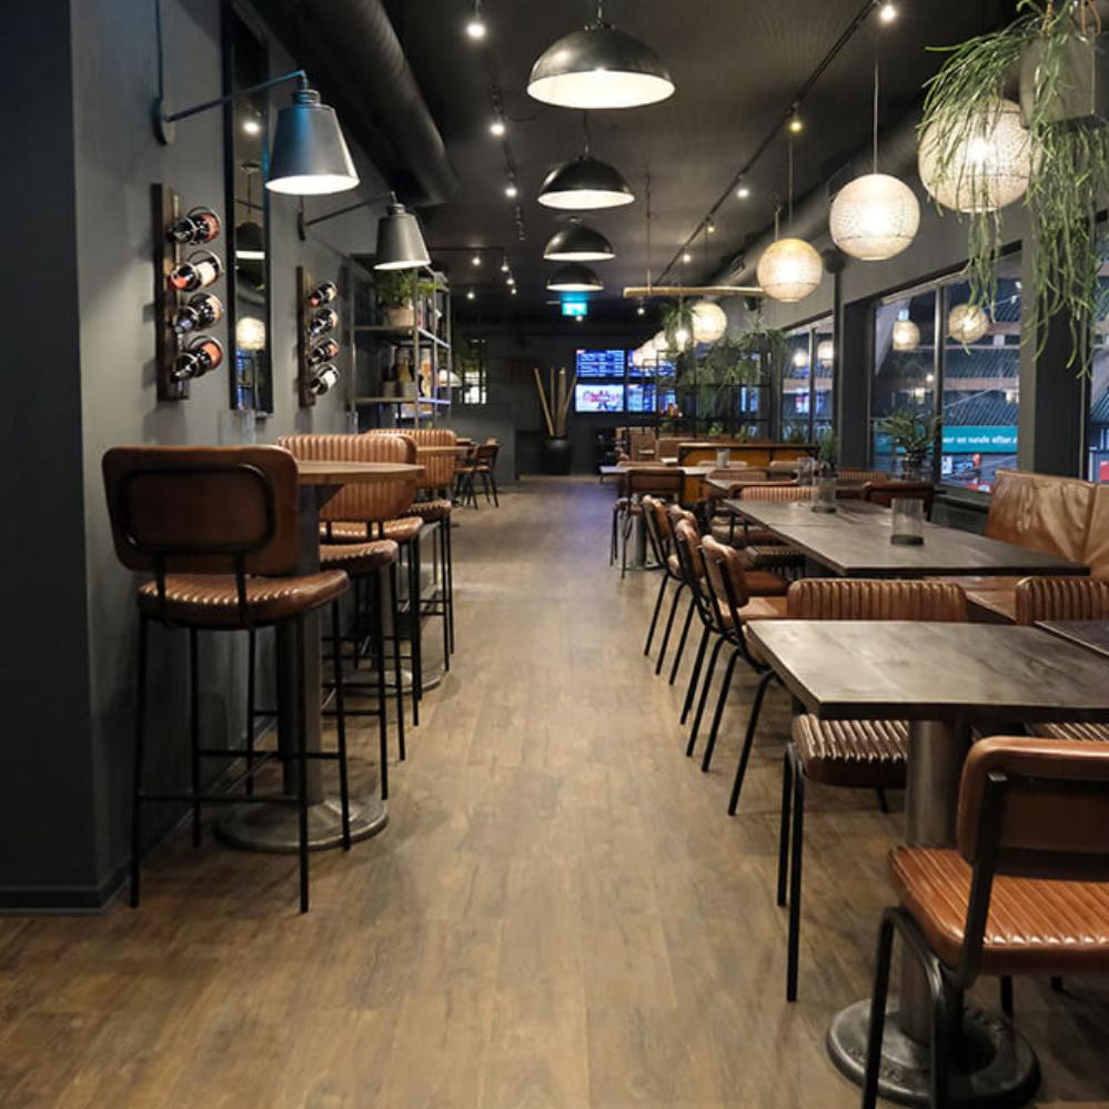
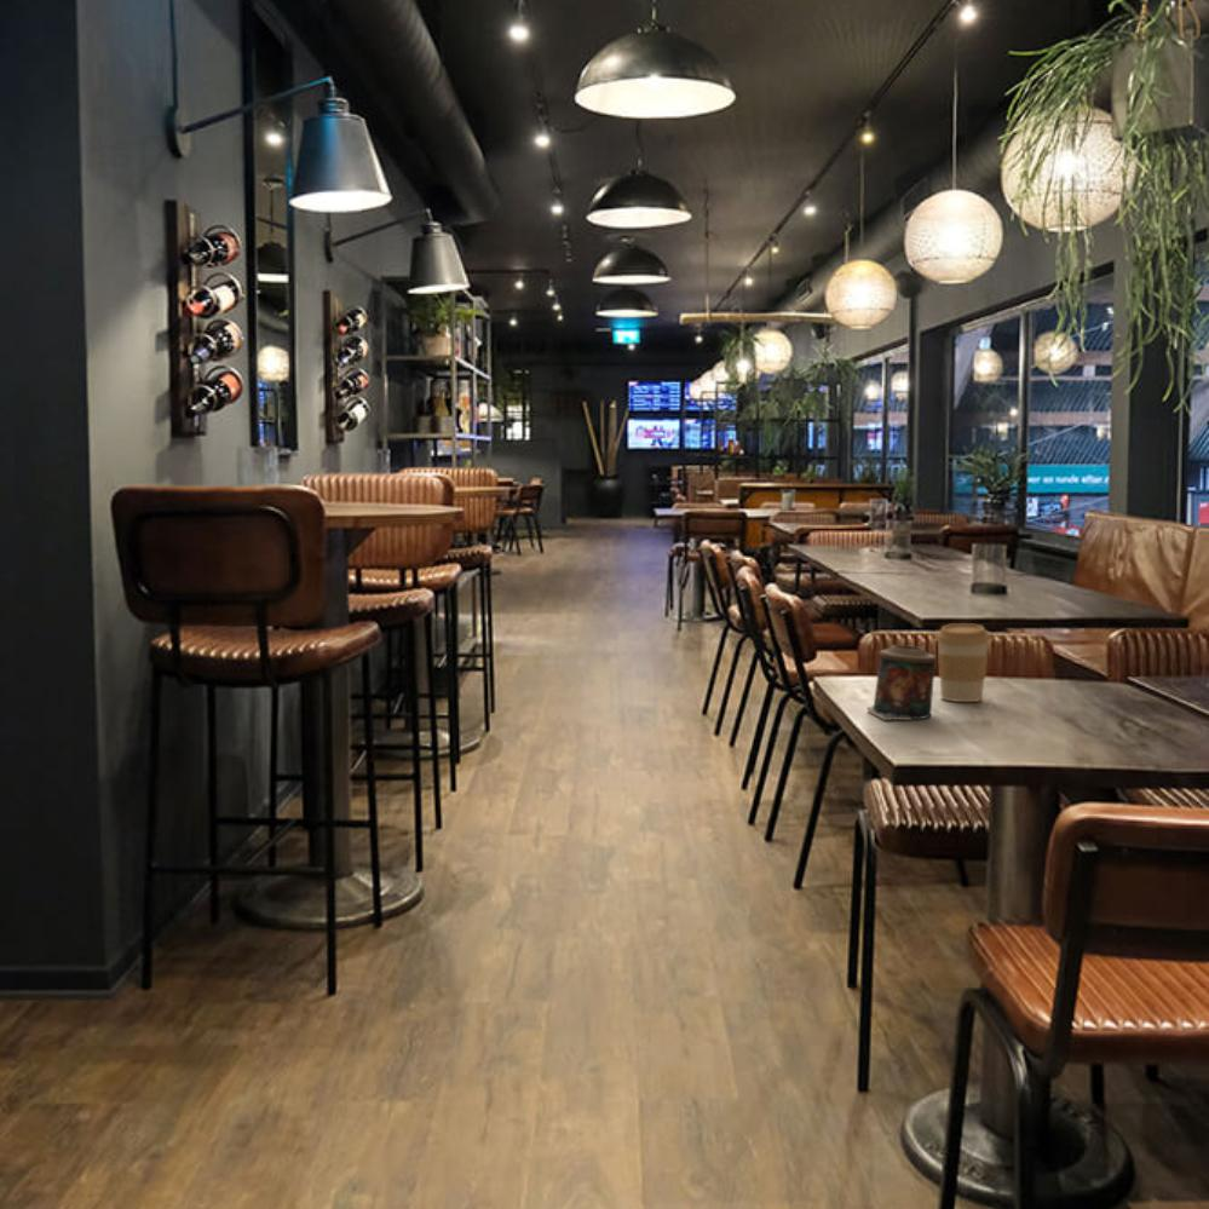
+ candle (899, 680)
+ coffee cup (962, 662)
